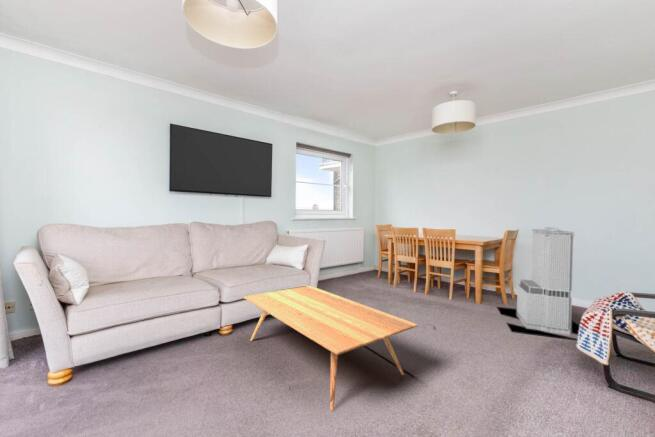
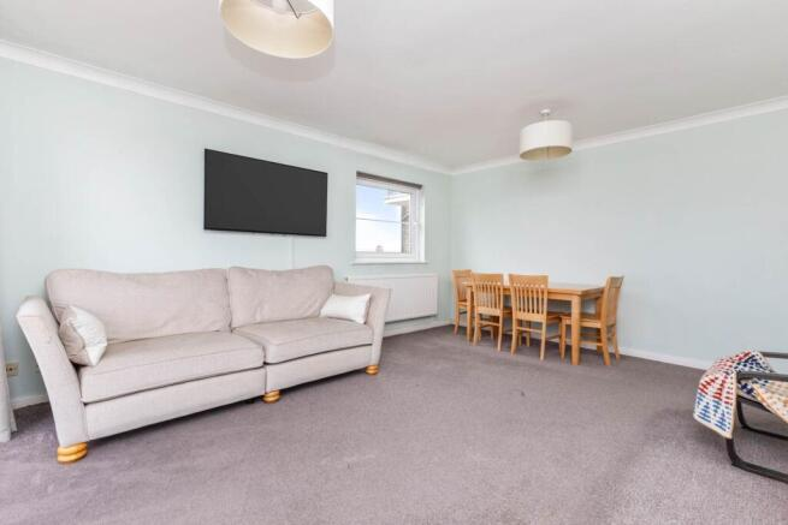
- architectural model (541, 275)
- coffee table (318, 332)
